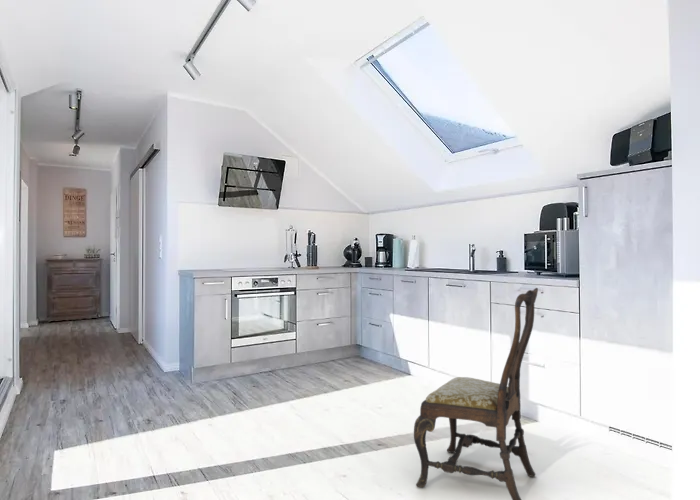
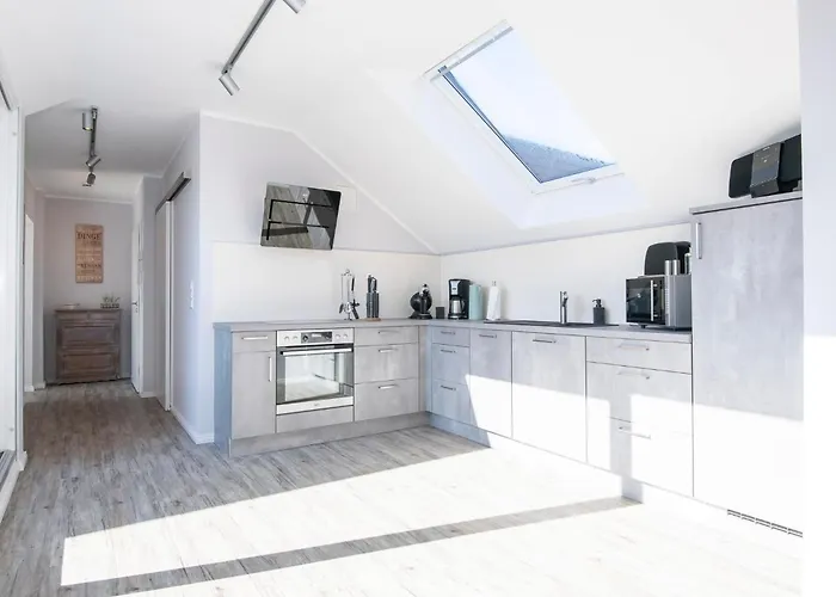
- dining chair (480, 381)
